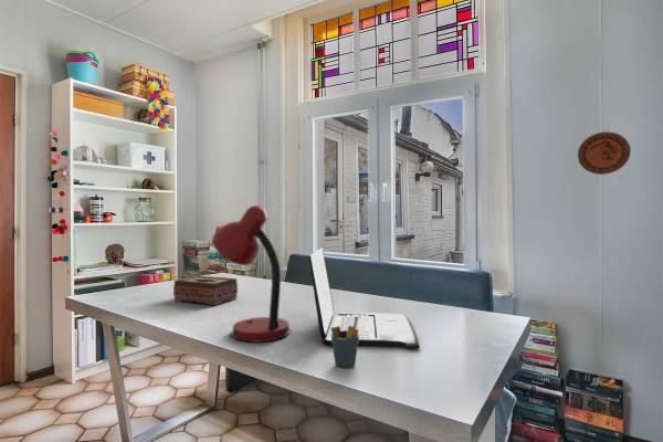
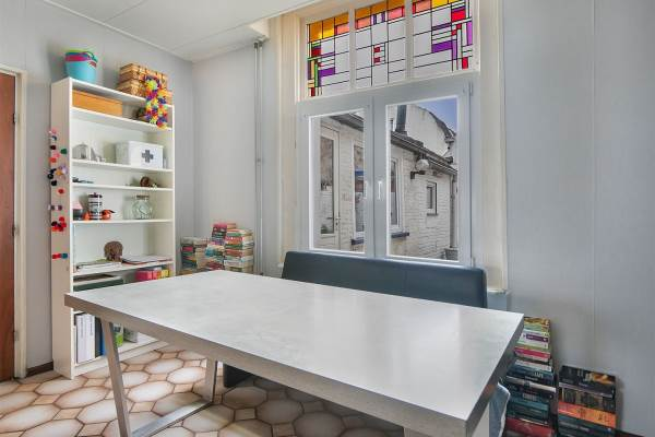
- tissue box (206, 290)
- pen holder (345, 341)
- decorative plate (602, 152)
- laptop (364, 313)
- desk lamp (251, 263)
